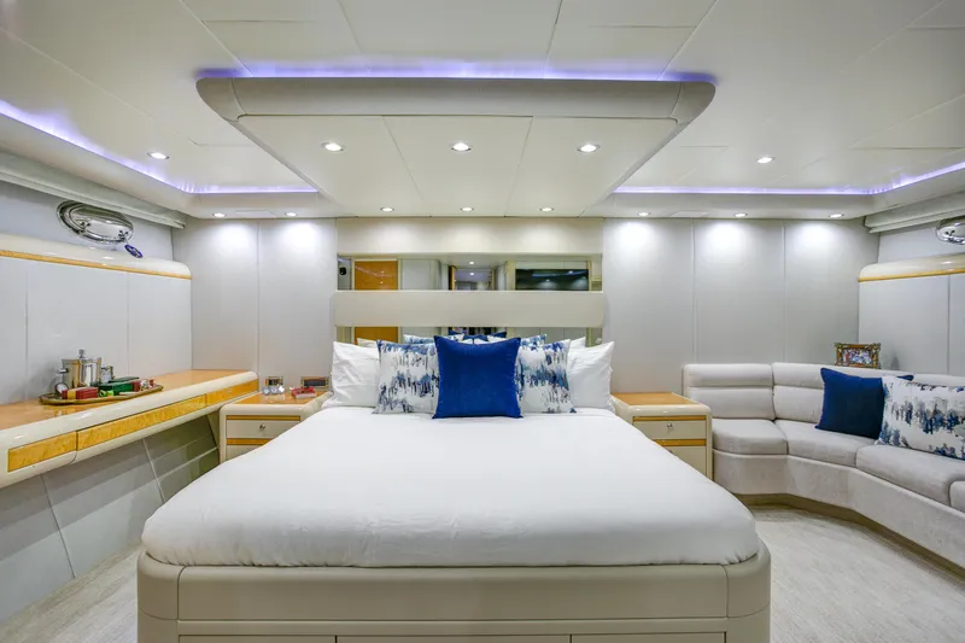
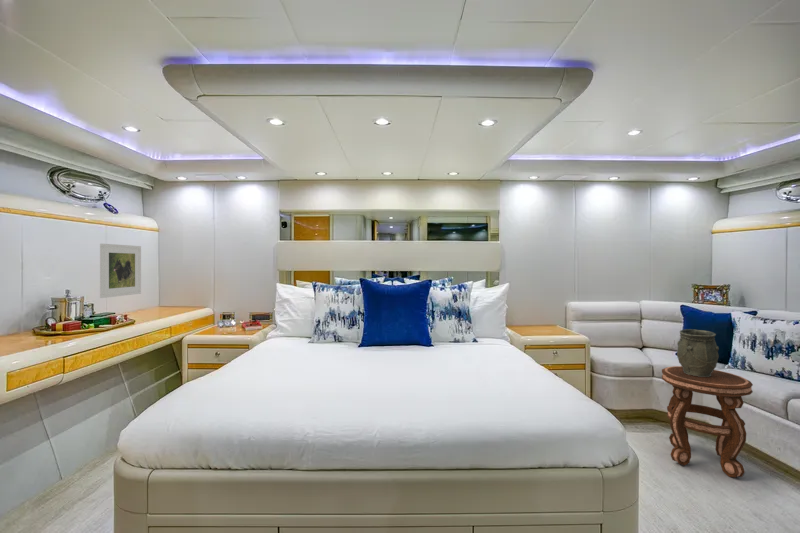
+ side table (705, 414)
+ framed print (121, 270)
+ vase (697, 352)
